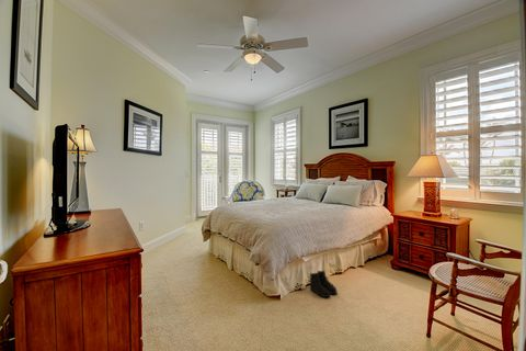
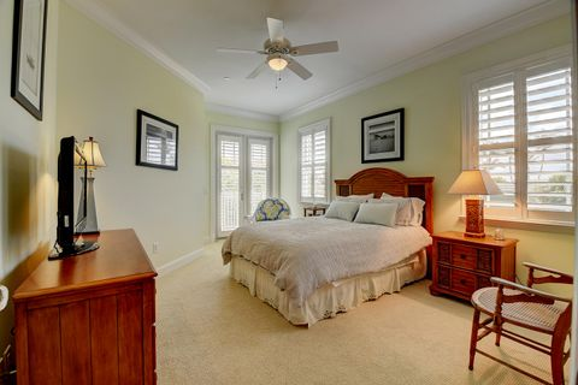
- boots (322, 282)
